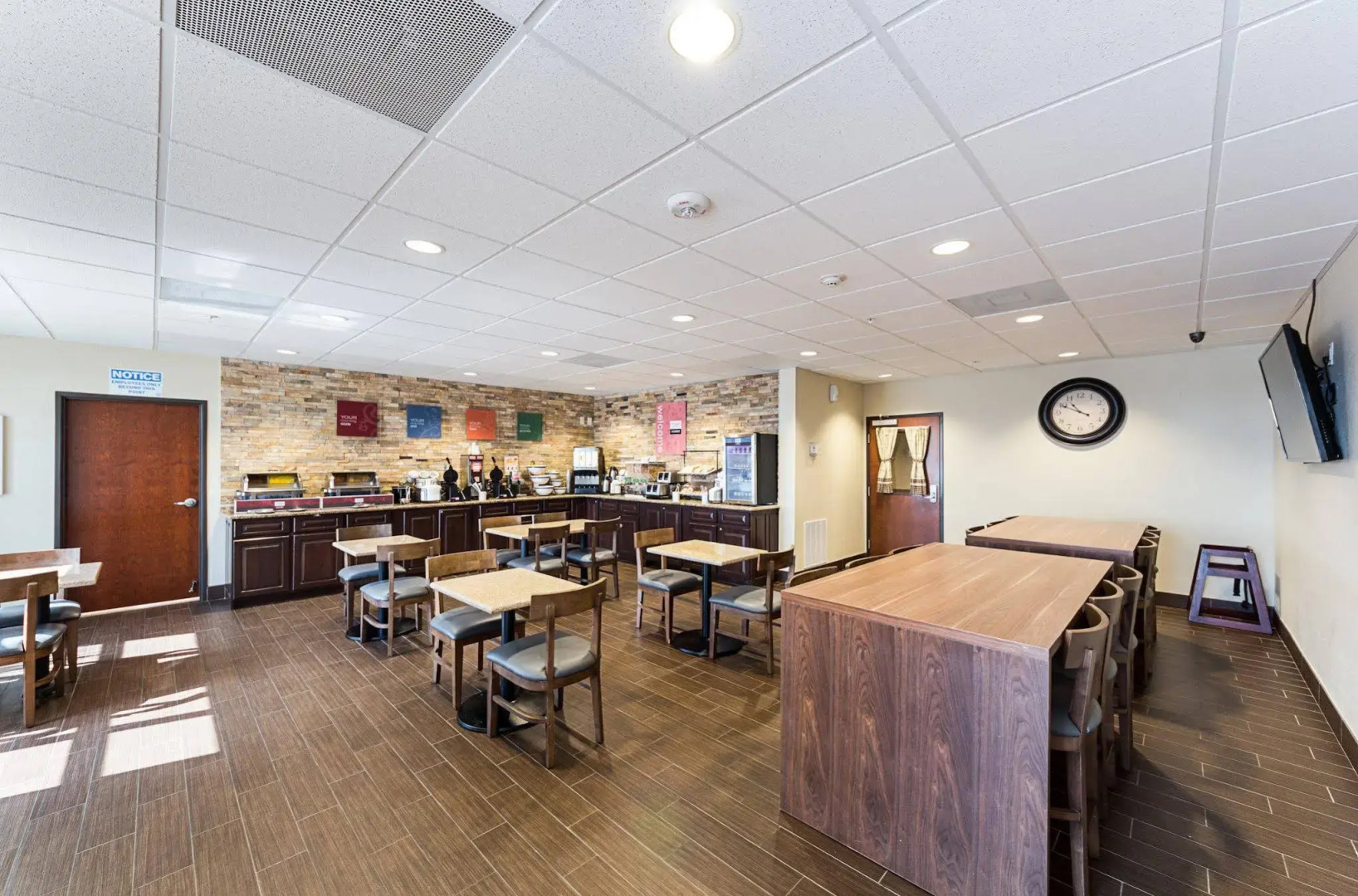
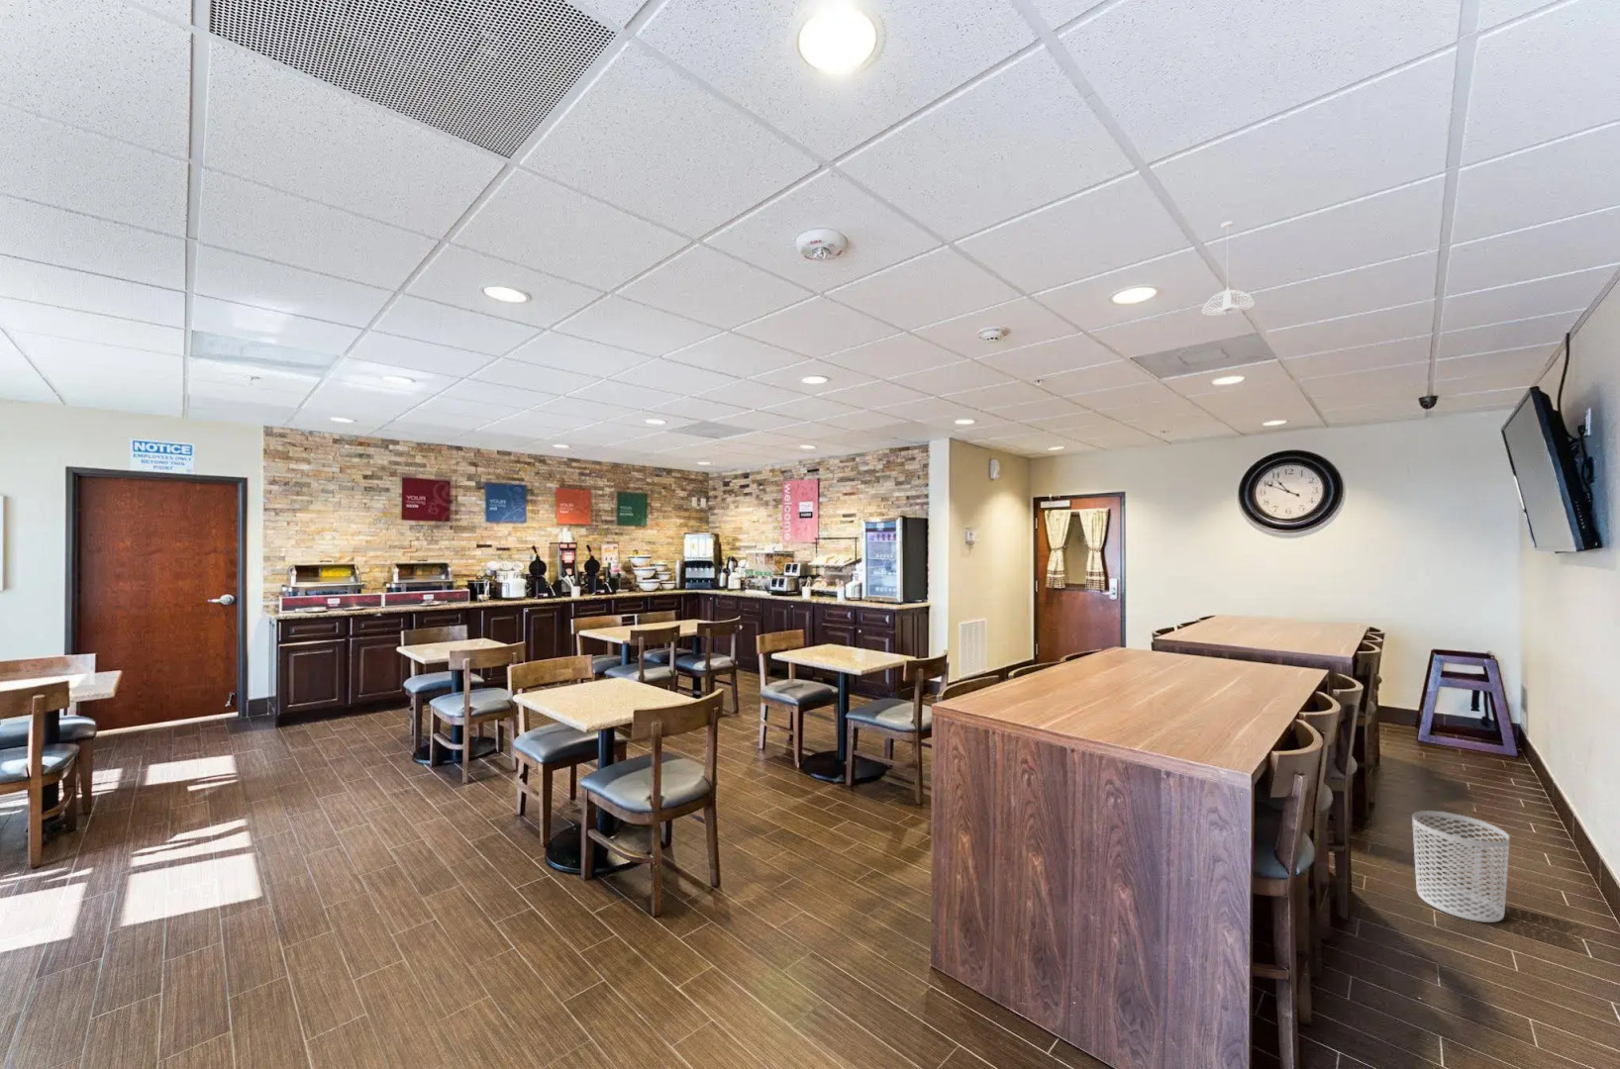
+ waste bin (1459, 864)
+ pendant light (1226, 266)
